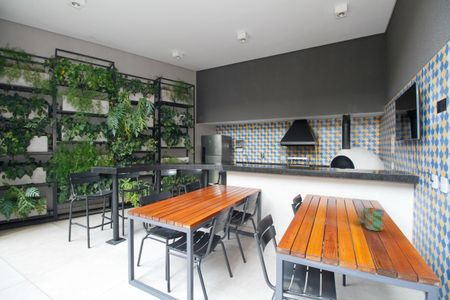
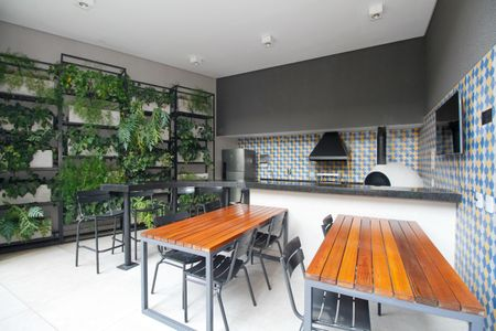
- mug (370, 218)
